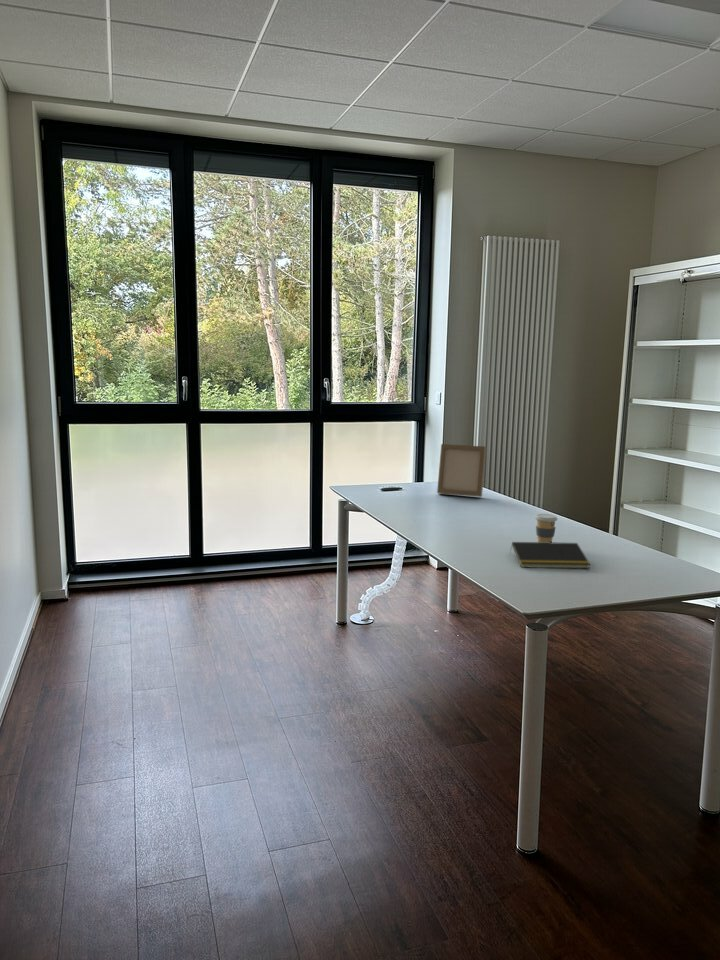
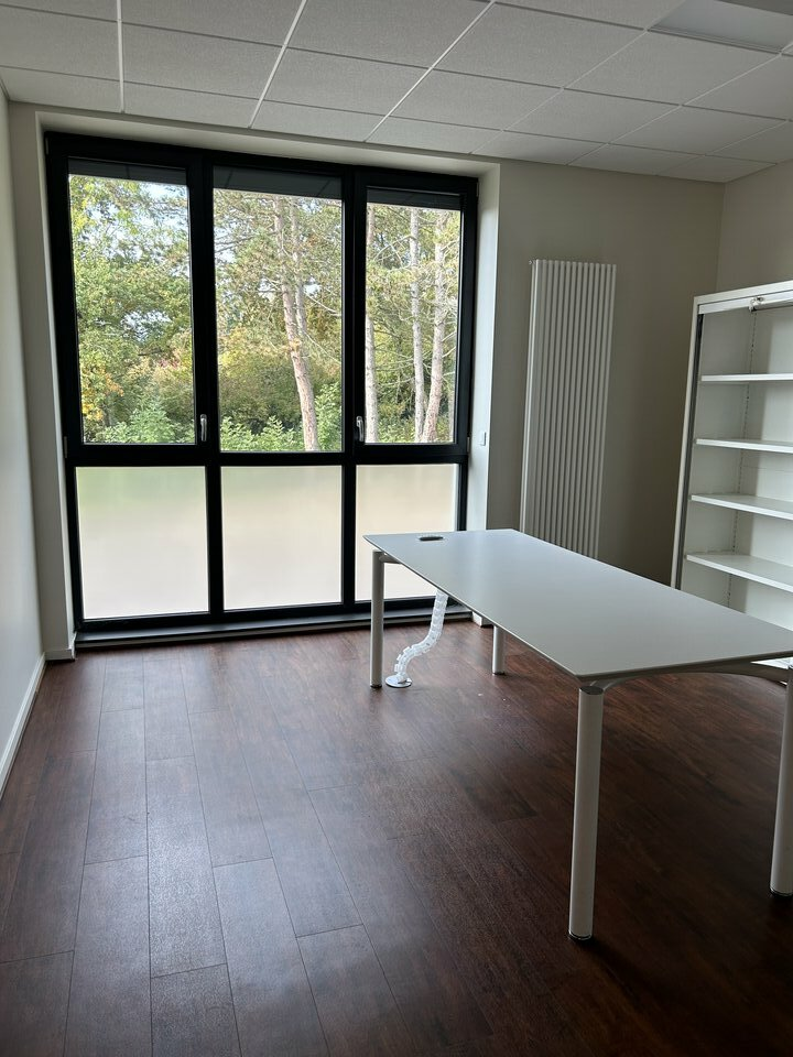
- photo frame (462, 469)
- notepad (549, 554)
- coffee cup (545, 530)
